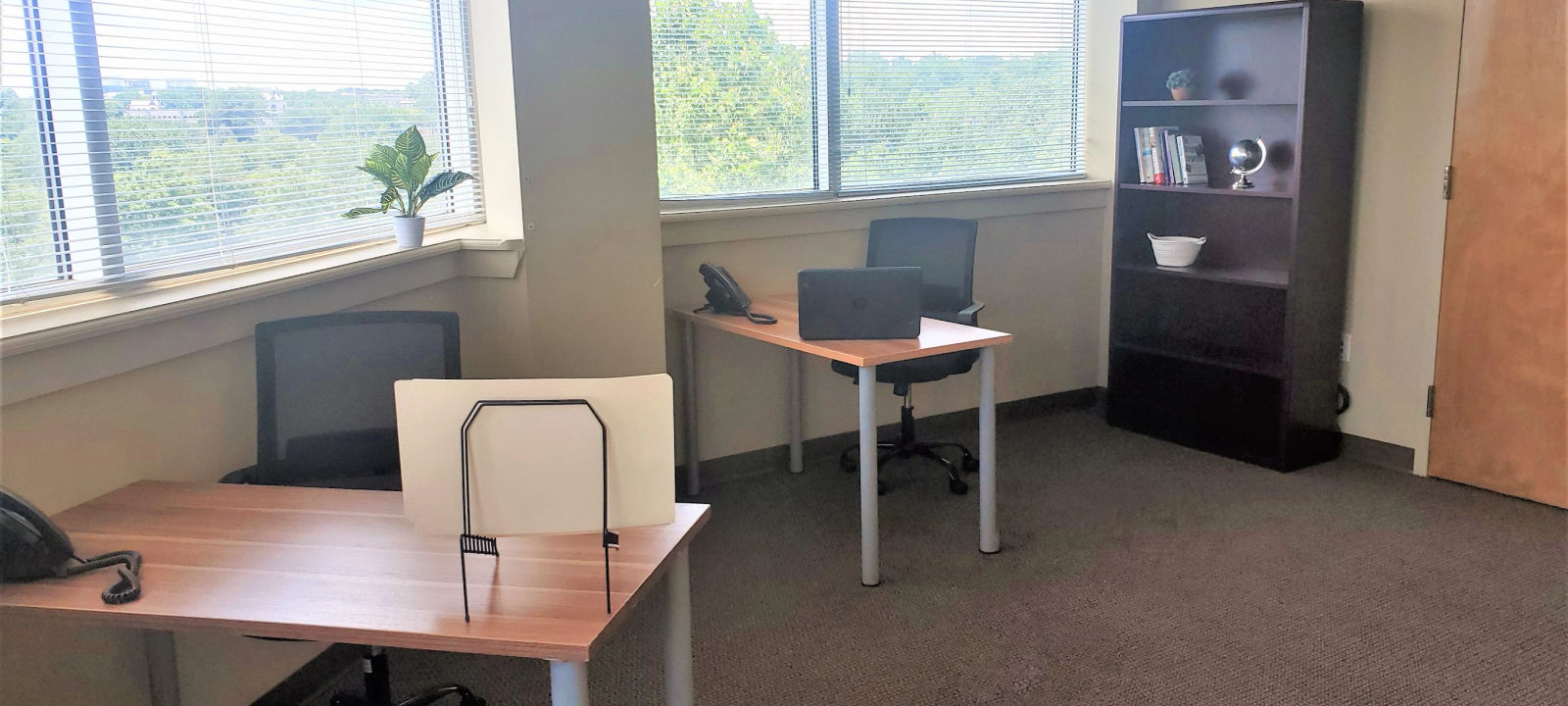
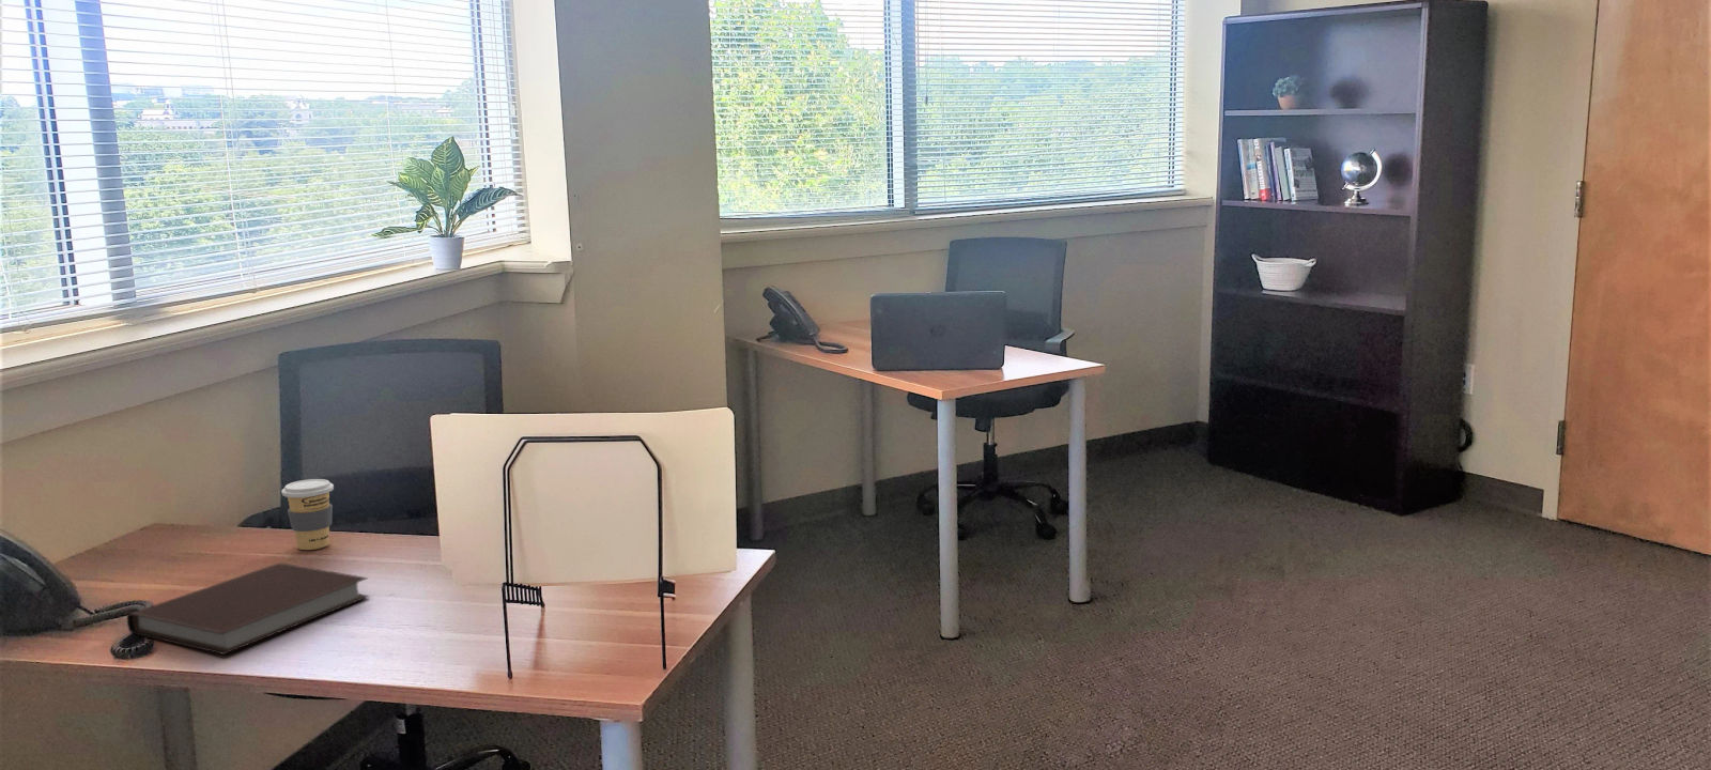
+ coffee cup (310, 515)
+ notebook (252, 604)
